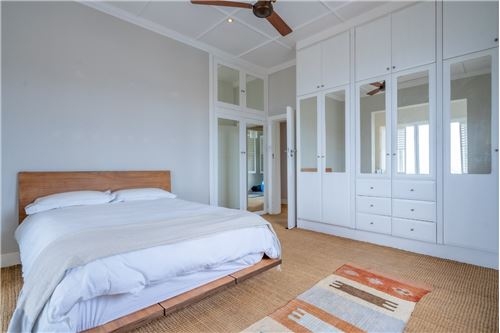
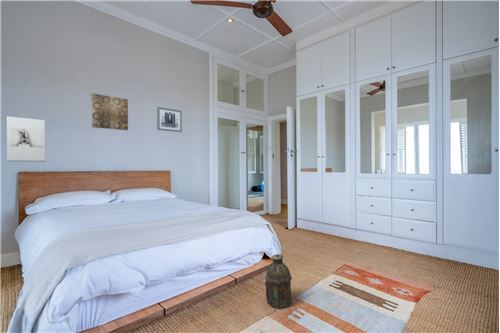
+ lantern (278, 278)
+ wall art (169, 120)
+ wall art (110, 112)
+ wall sculpture (26, 140)
